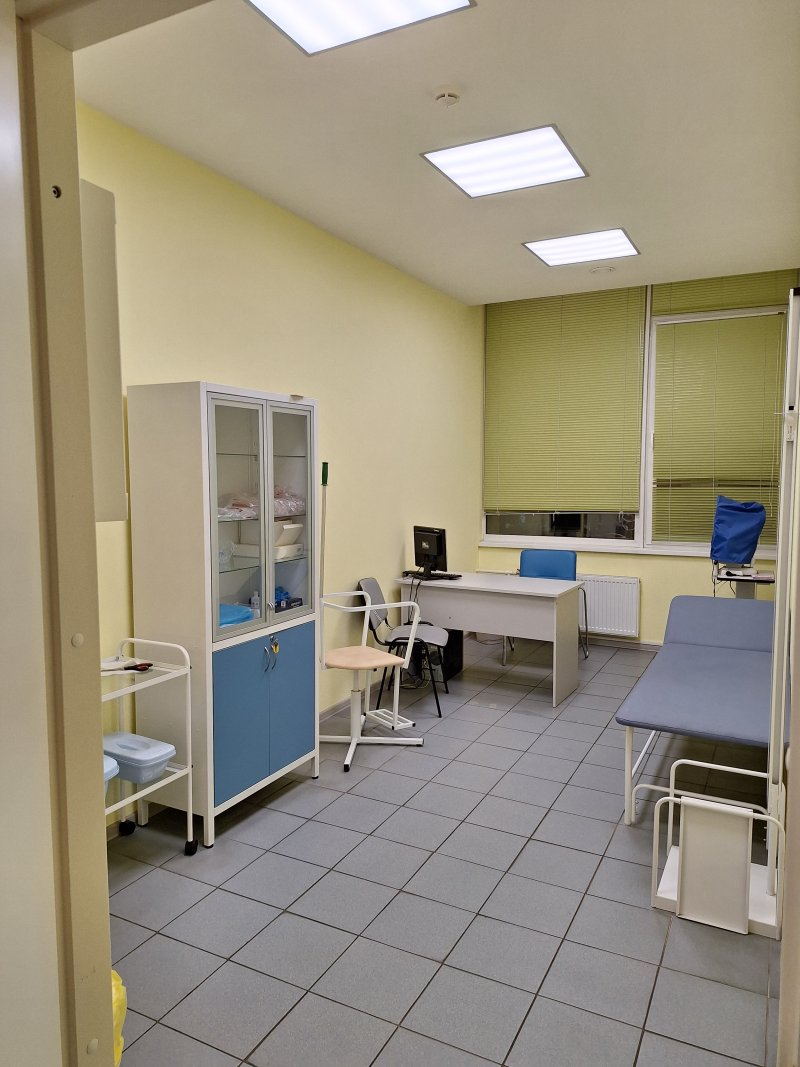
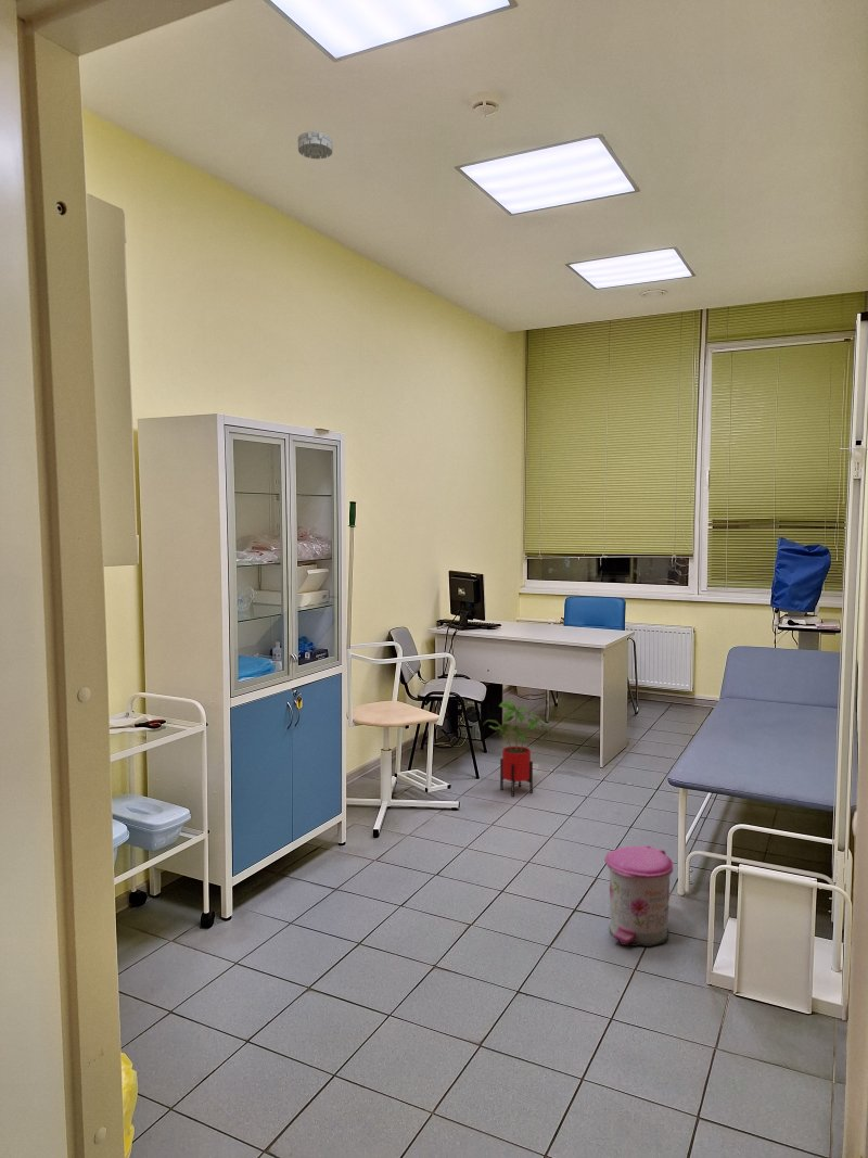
+ trash can (639, 892)
+ smoke detector (315, 144)
+ house plant (513, 747)
